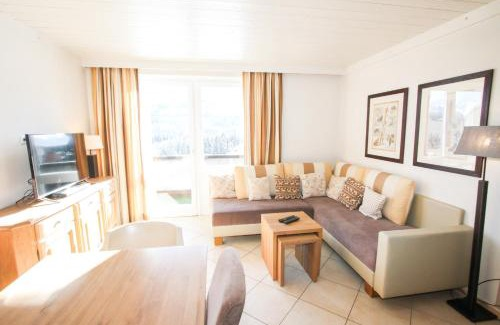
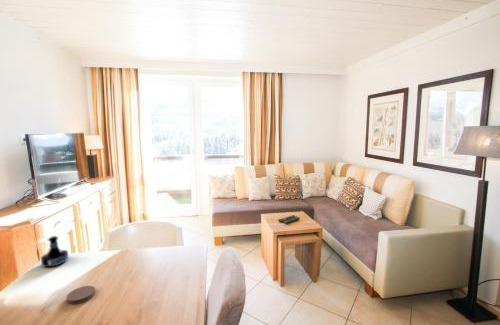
+ coaster (81, 294)
+ tequila bottle (54, 249)
